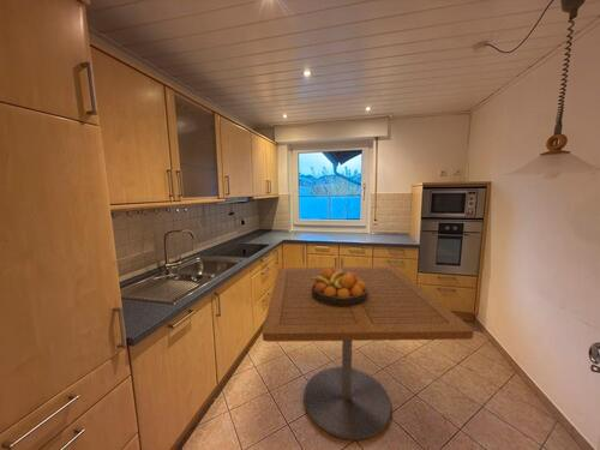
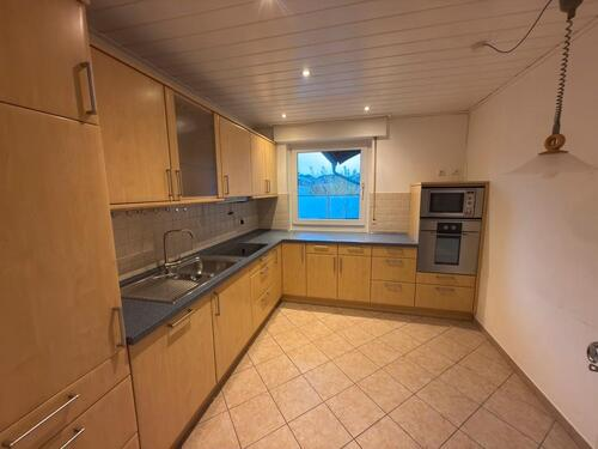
- fruit bowl (338, 282)
- dining table (347, 346)
